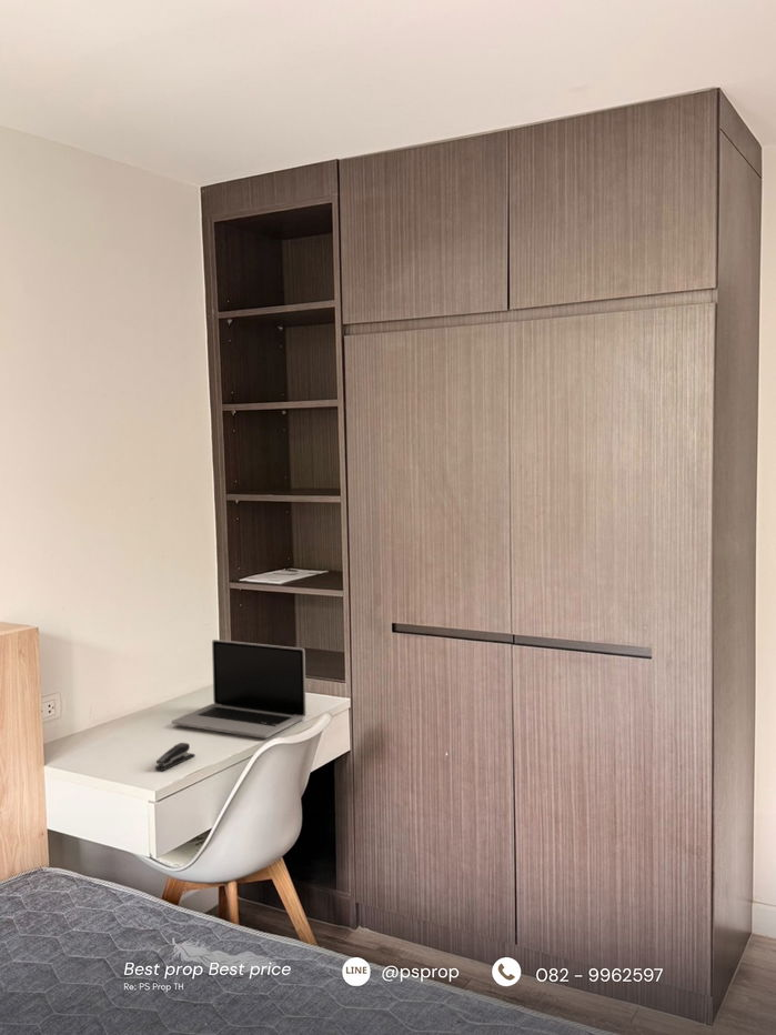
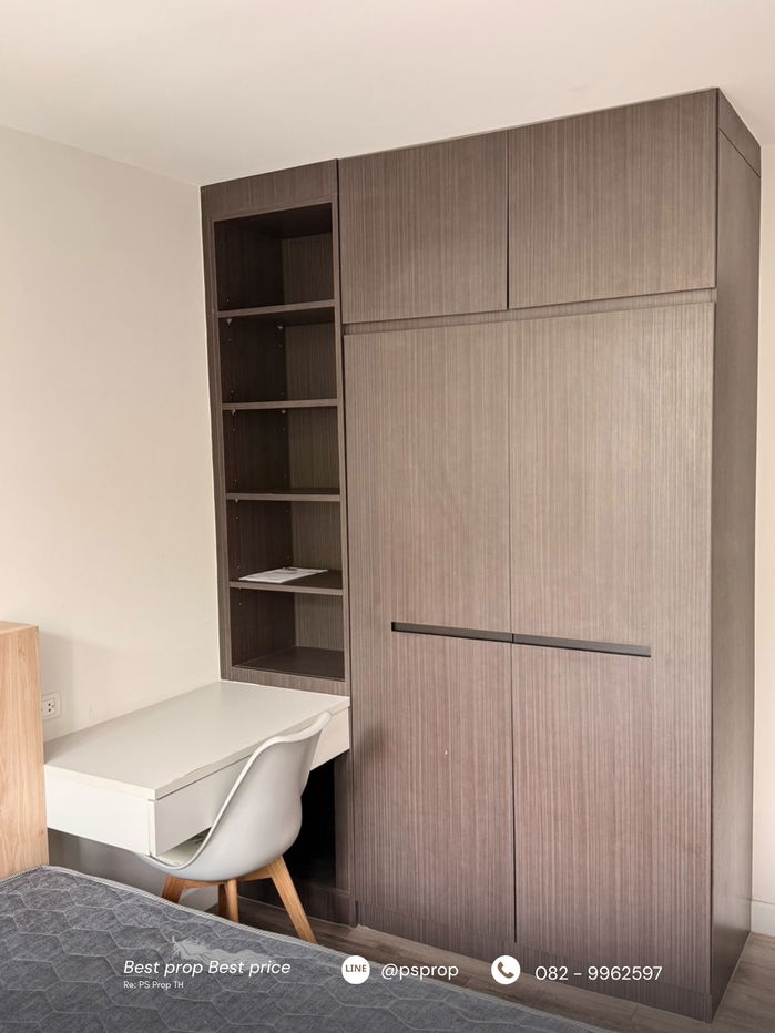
- laptop (238, 686)
- stapler (174, 754)
